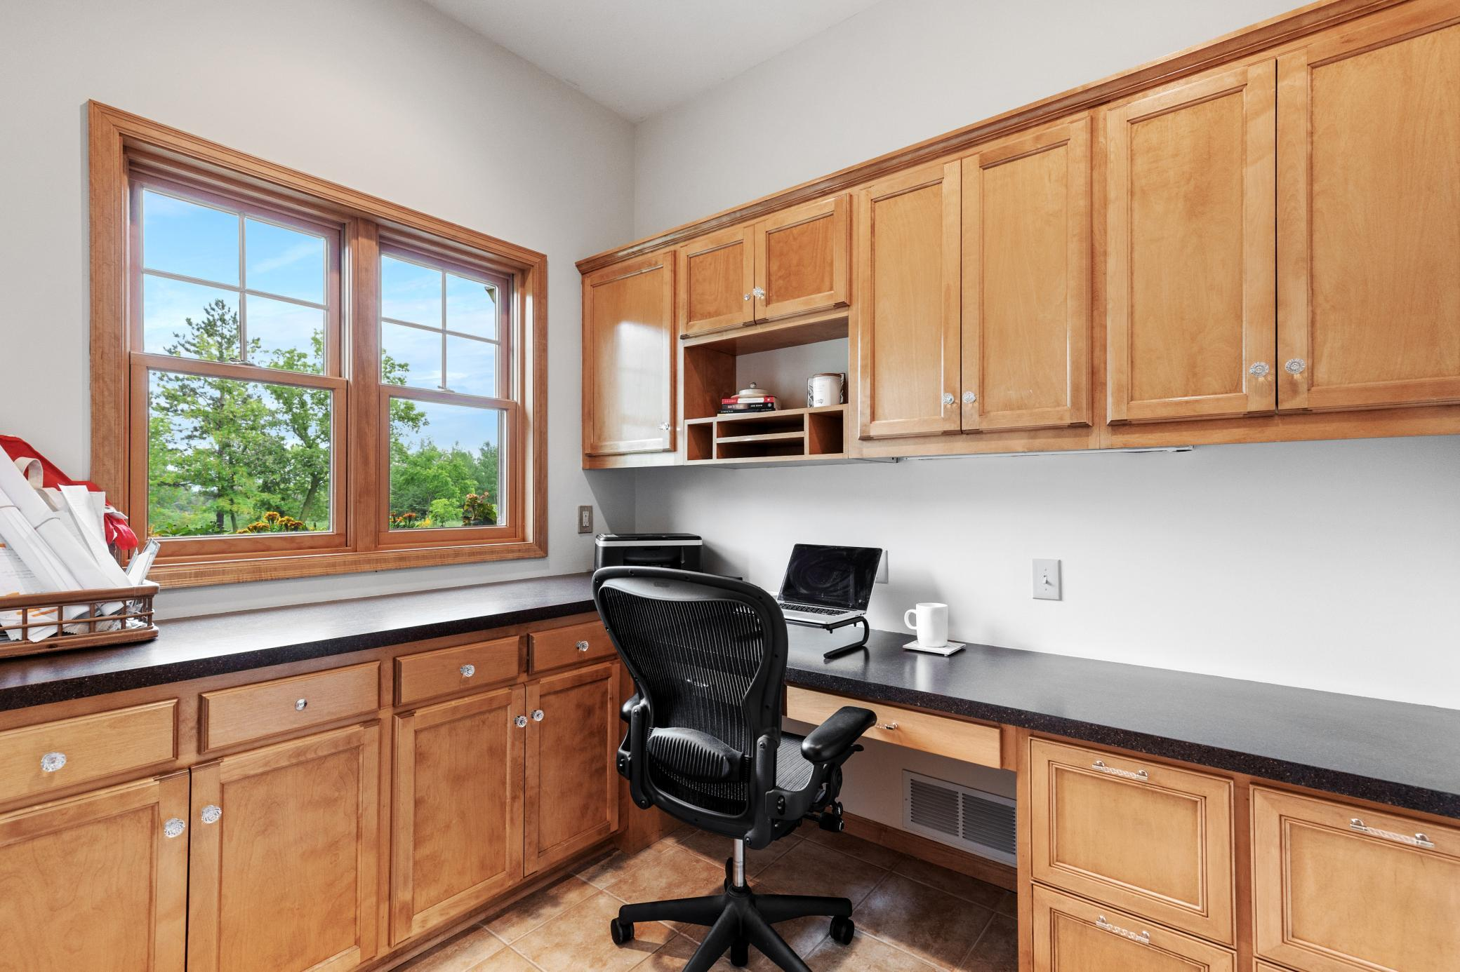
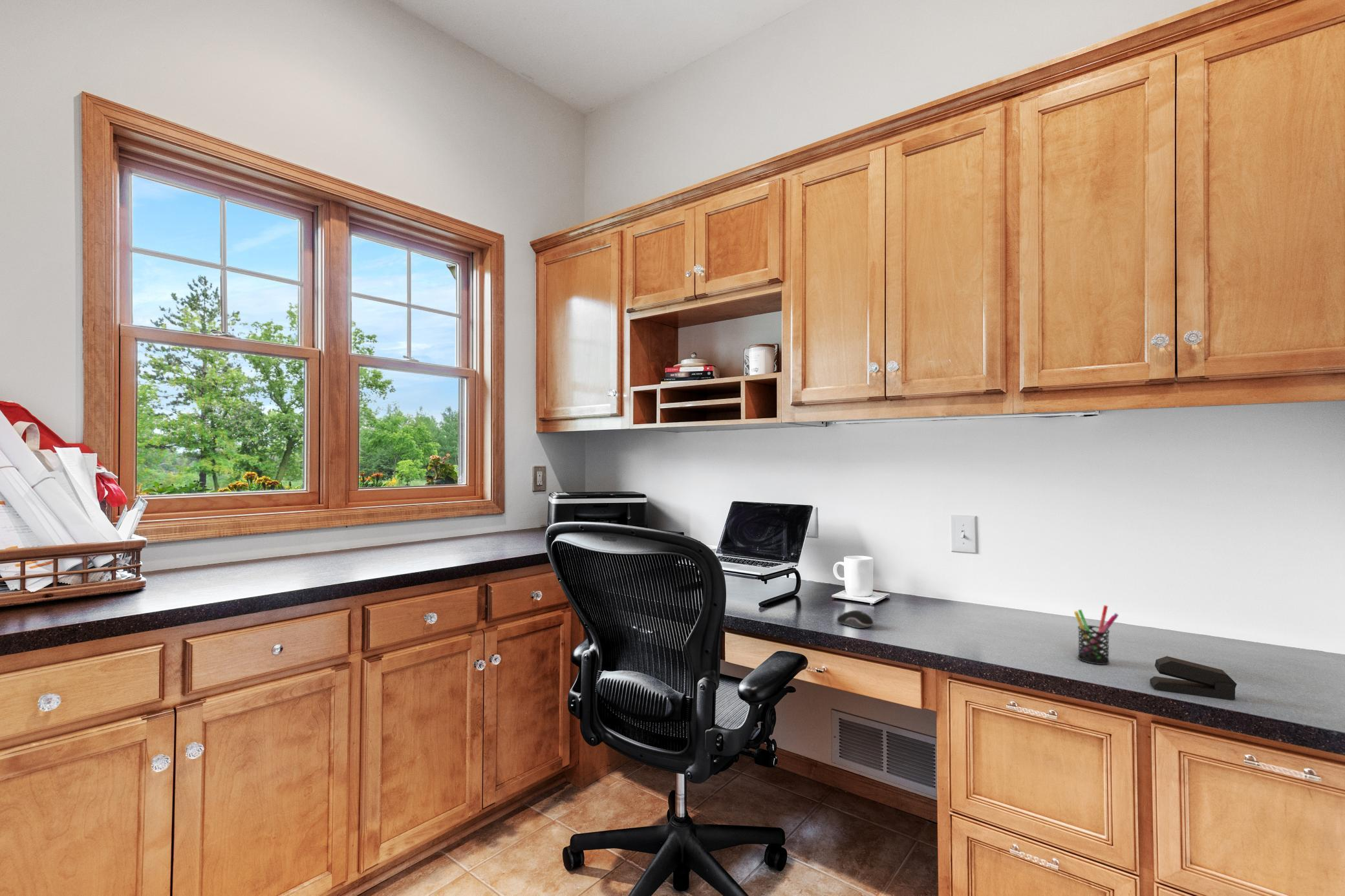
+ pen holder (1092, 632)
+ computer mouse (855, 617)
+ stapler (1192, 676)
